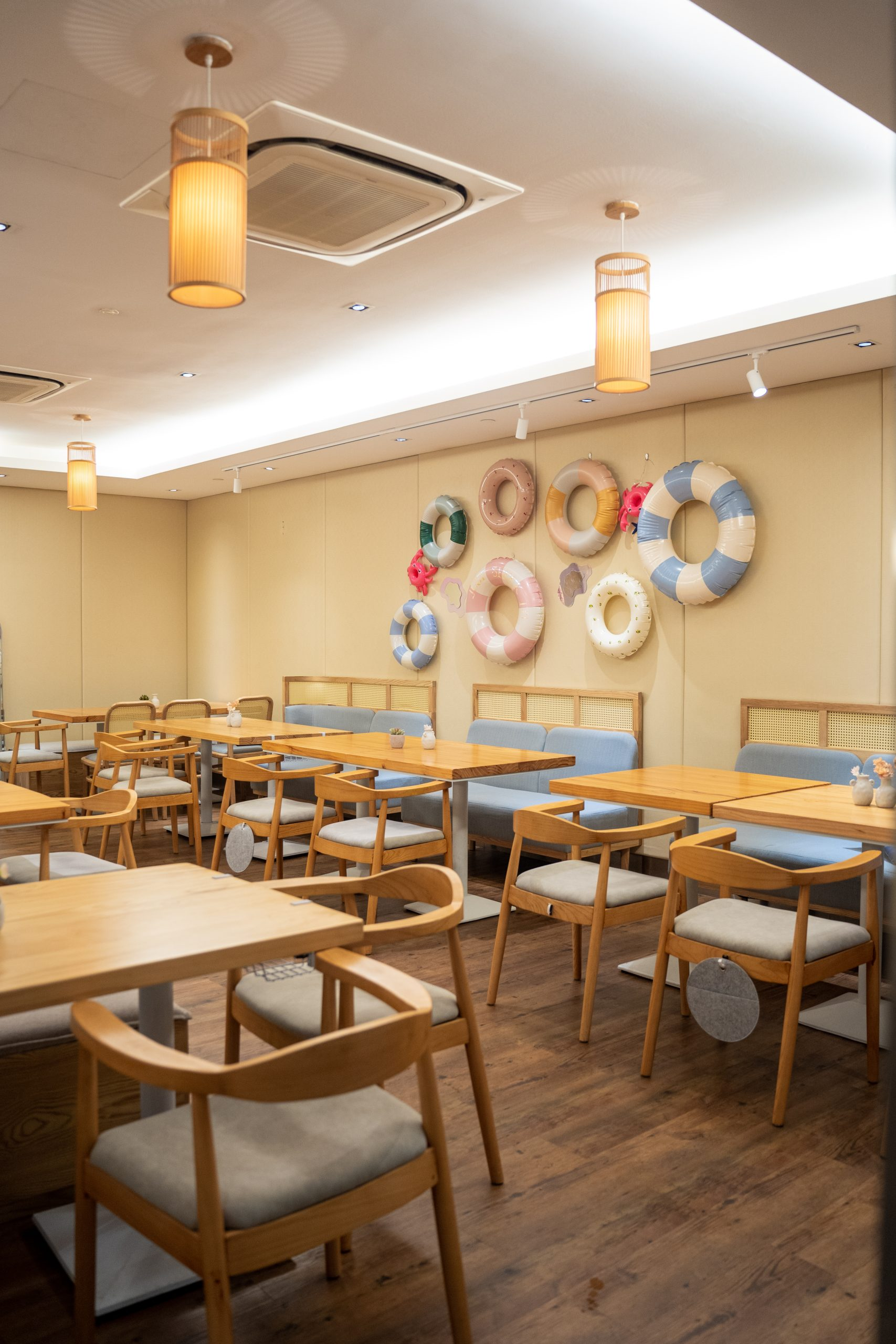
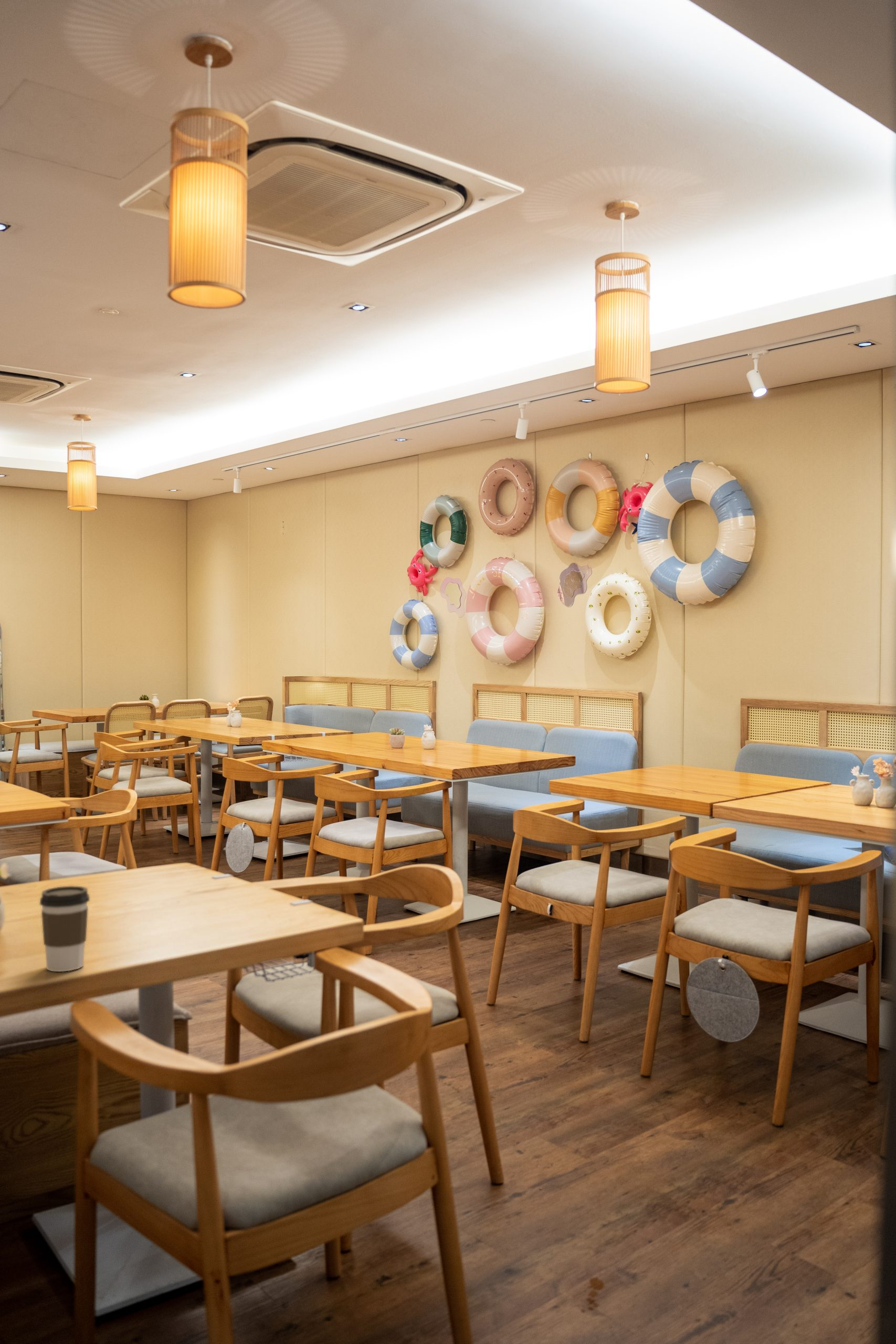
+ coffee cup (65, 928)
